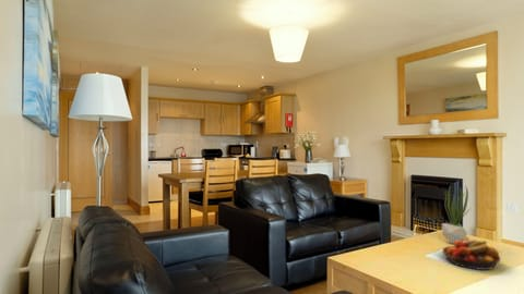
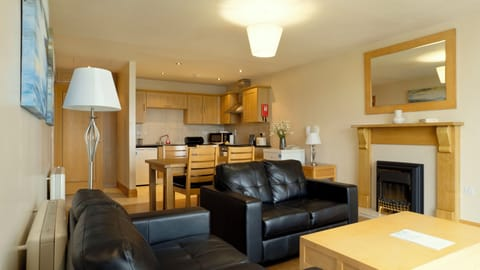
- potted plant (456, 213)
- fruit bowl (469, 250)
